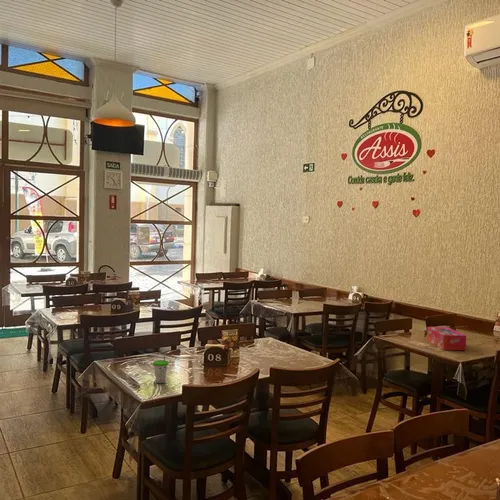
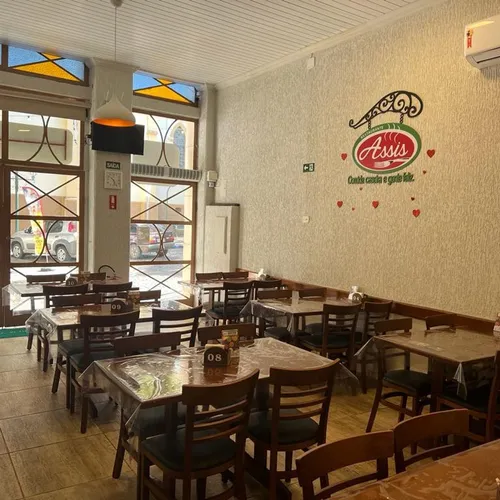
- tissue box (445, 338)
- cup (160, 367)
